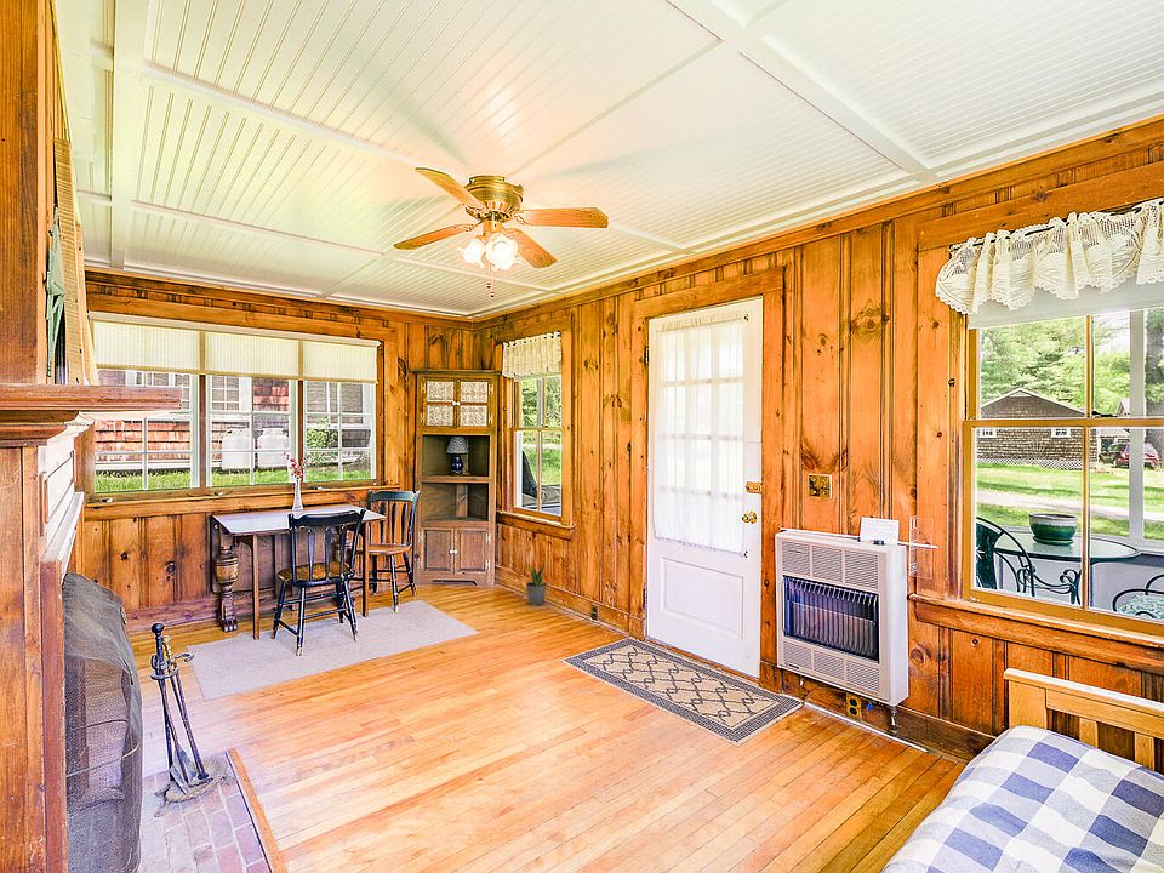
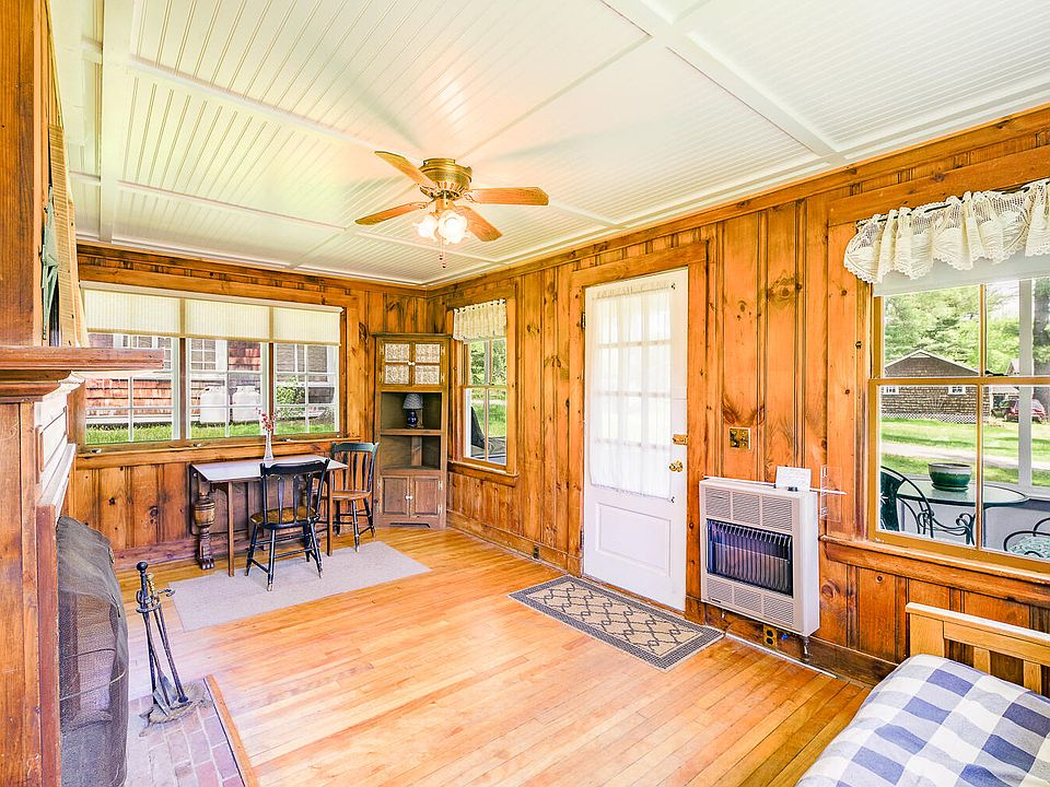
- potted plant (536, 580)
